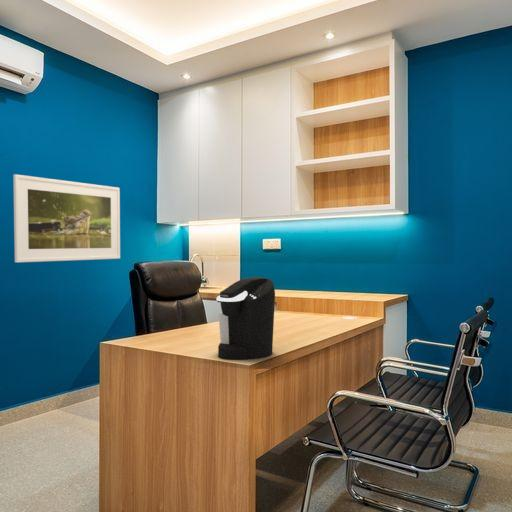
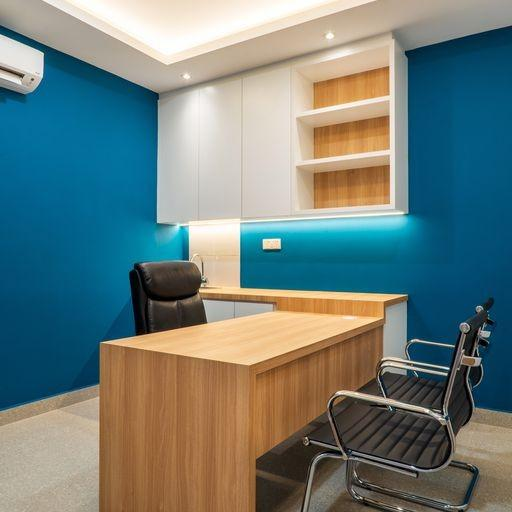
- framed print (72, 221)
- coffee maker (243, 316)
